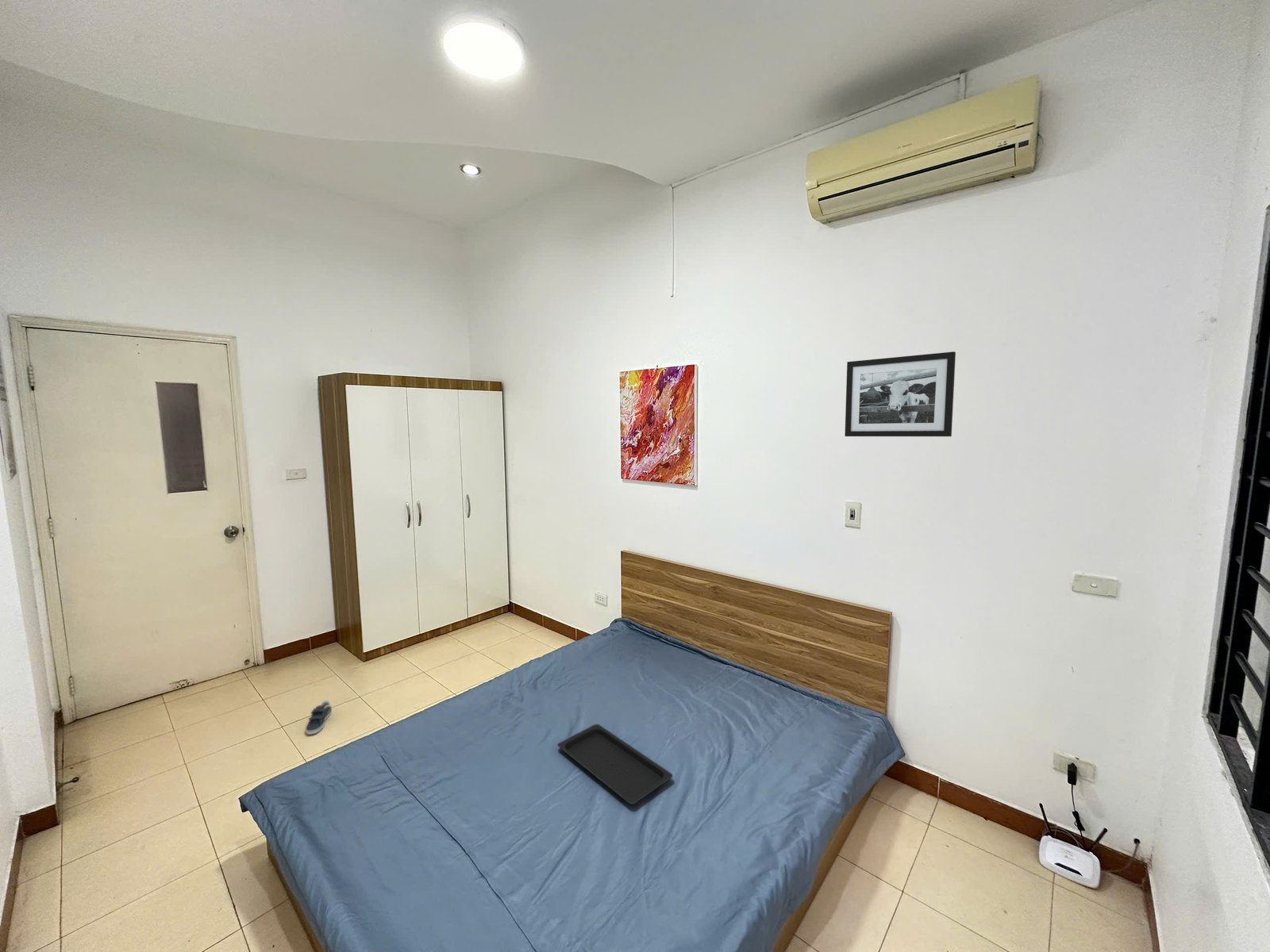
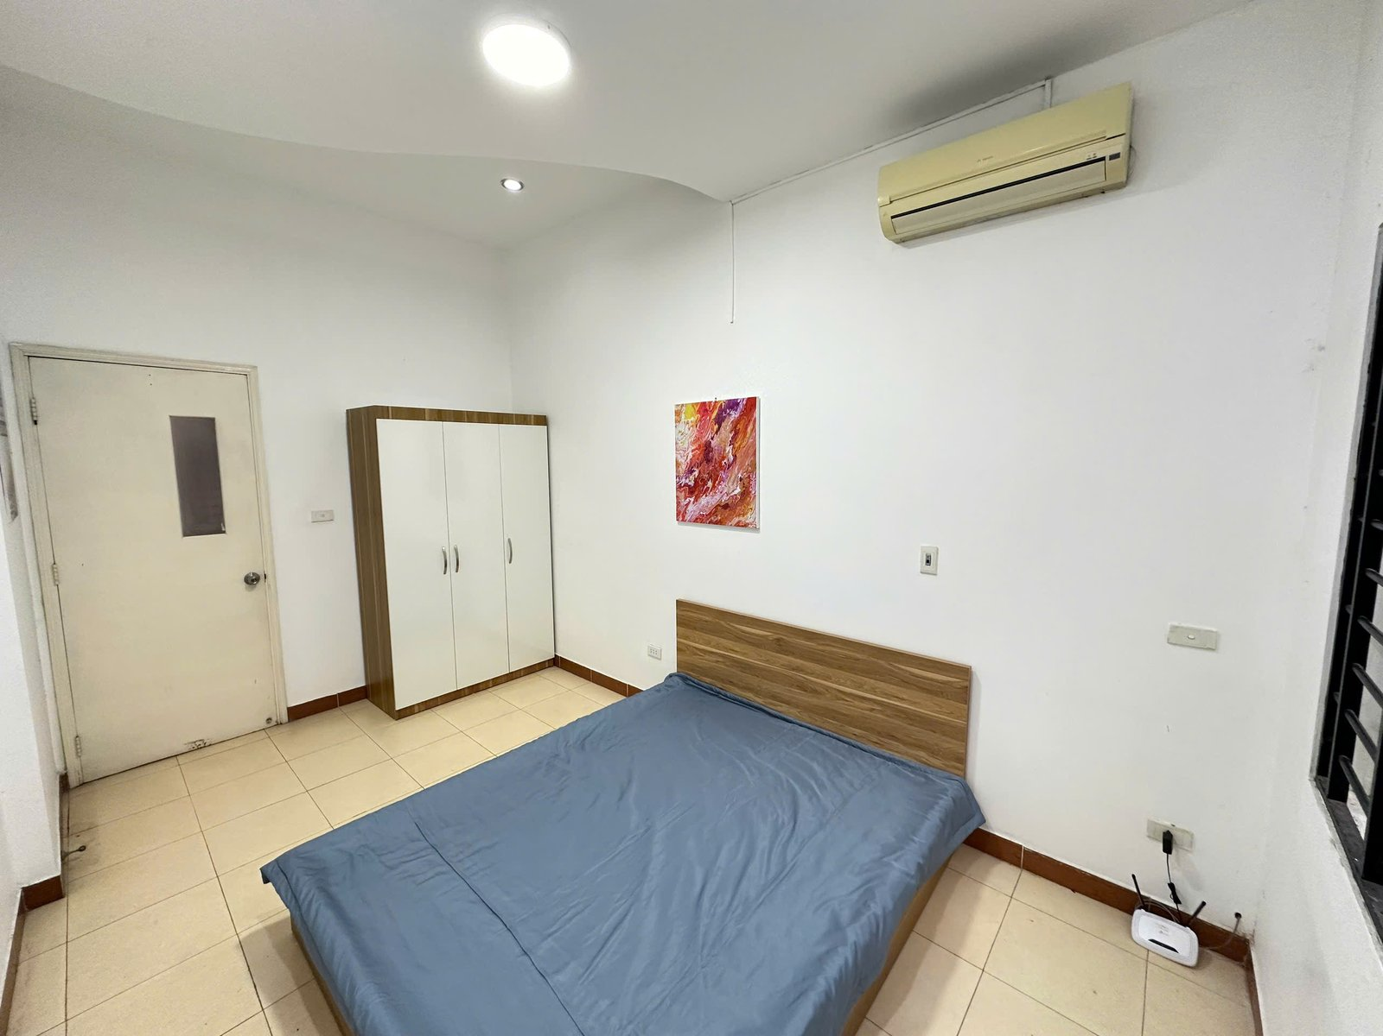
- sneaker (318, 716)
- picture frame (896, 397)
- serving tray (612, 762)
